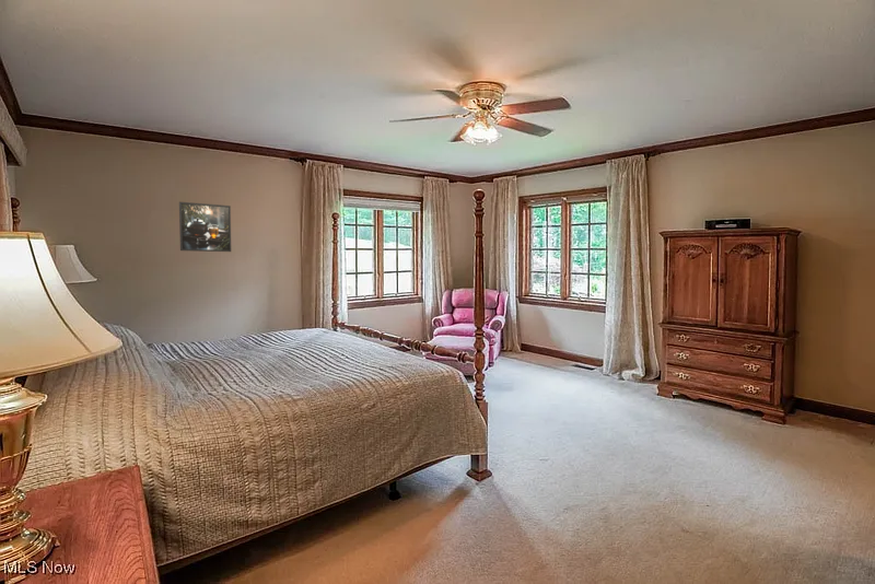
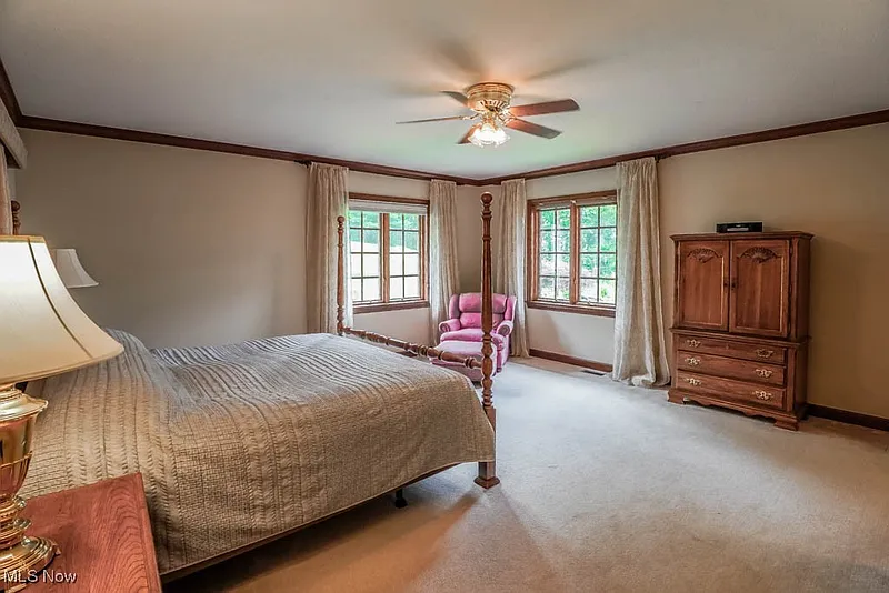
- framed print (206, 227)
